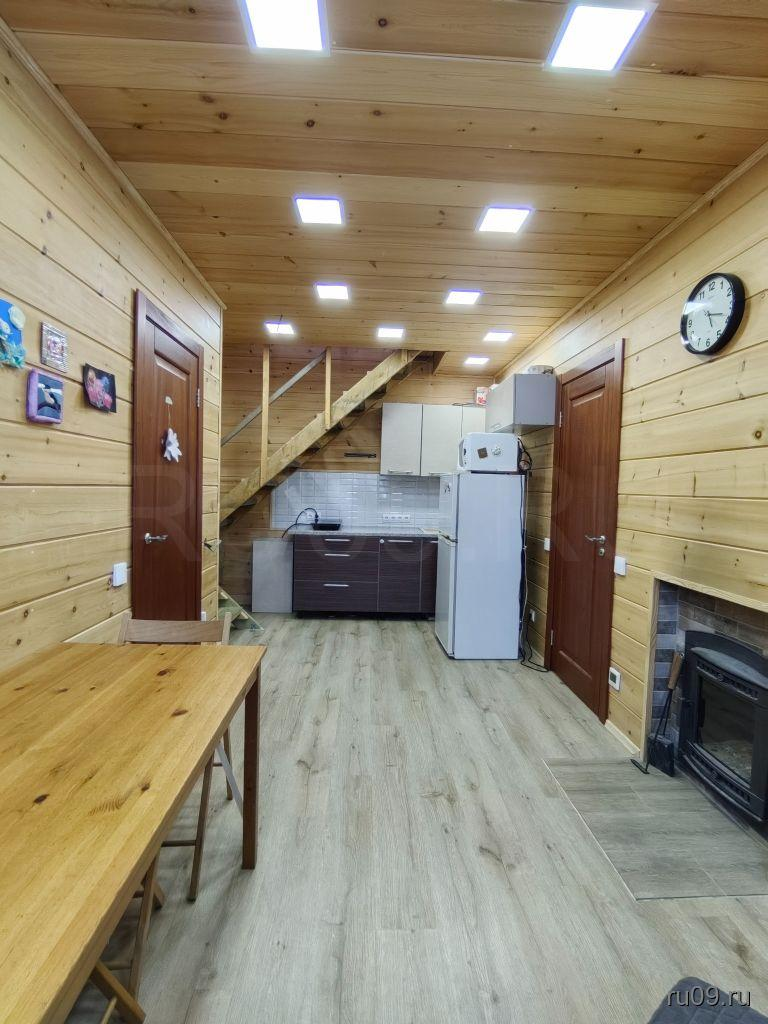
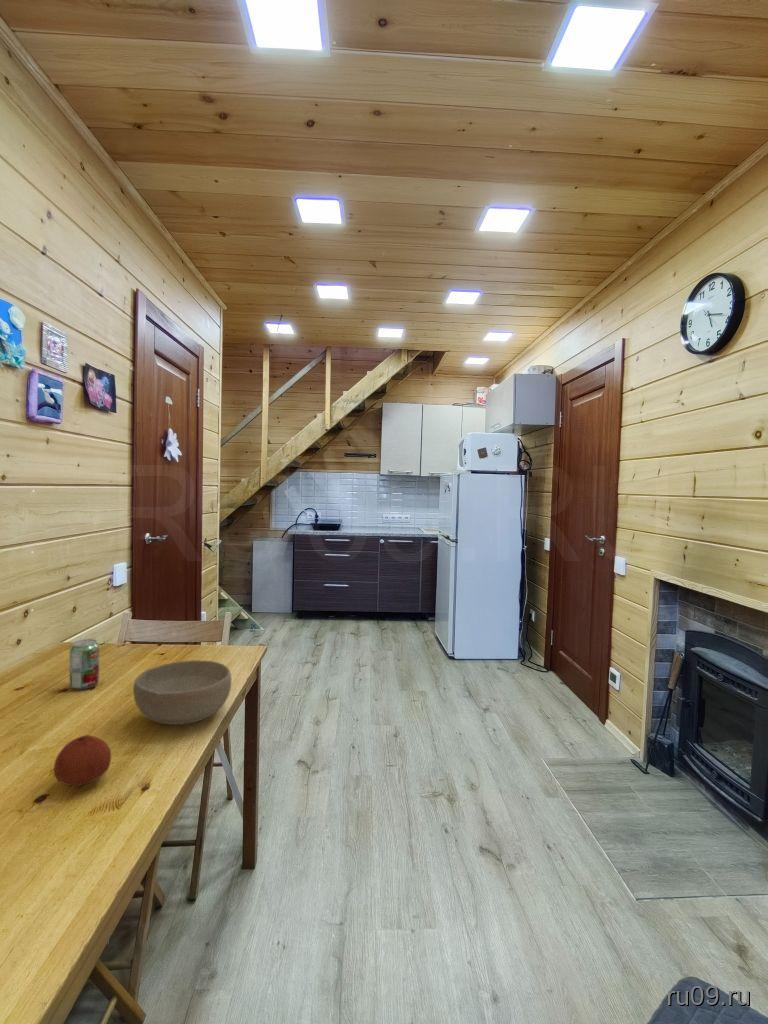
+ bowl (183, 695)
+ beverage can (84, 663)
+ fruit (82, 759)
